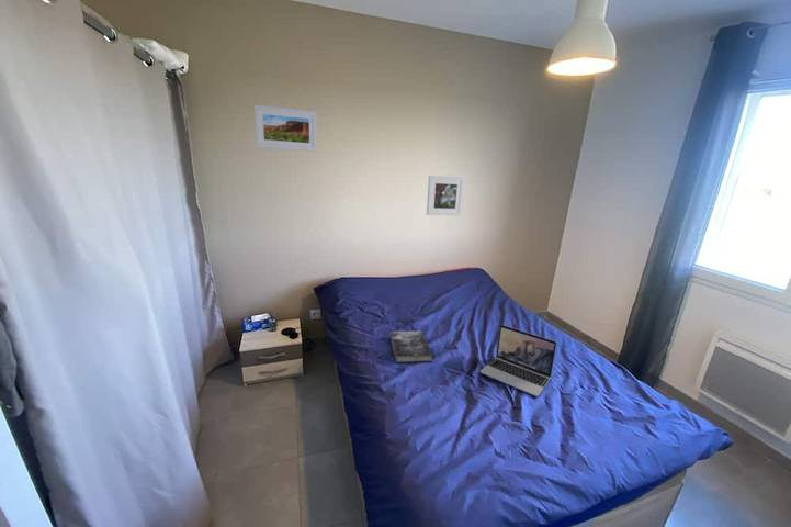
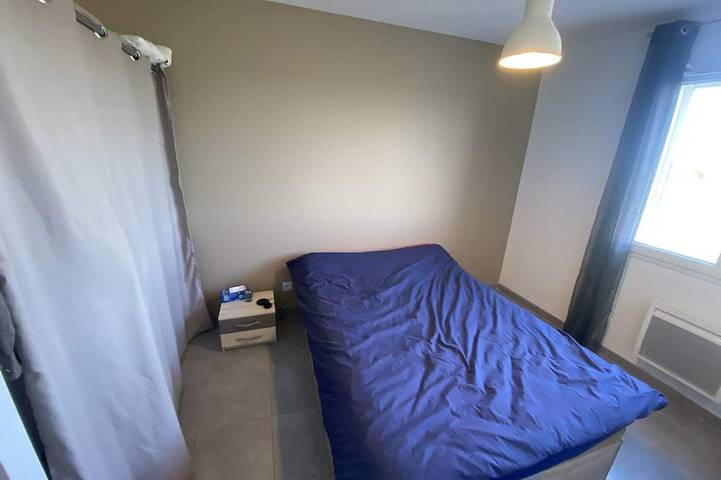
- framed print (286, 128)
- laptop (517, 357)
- book (409, 345)
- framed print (444, 195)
